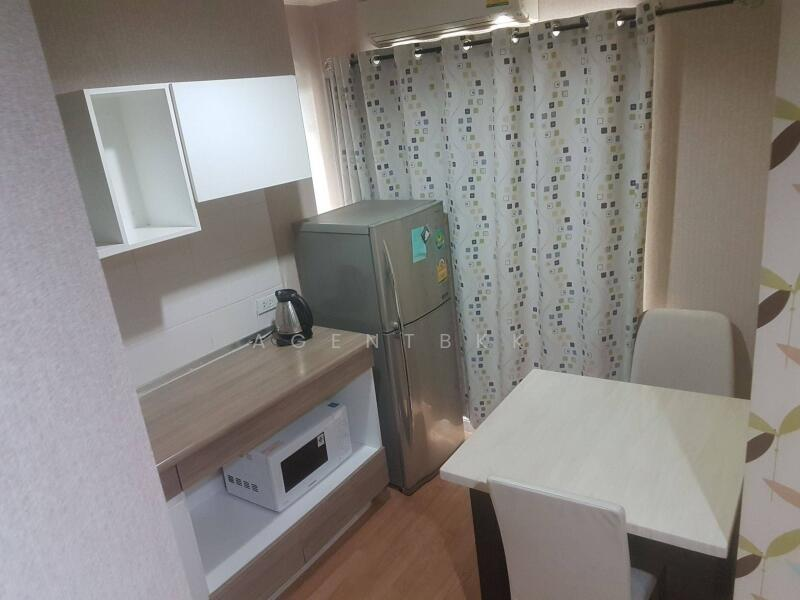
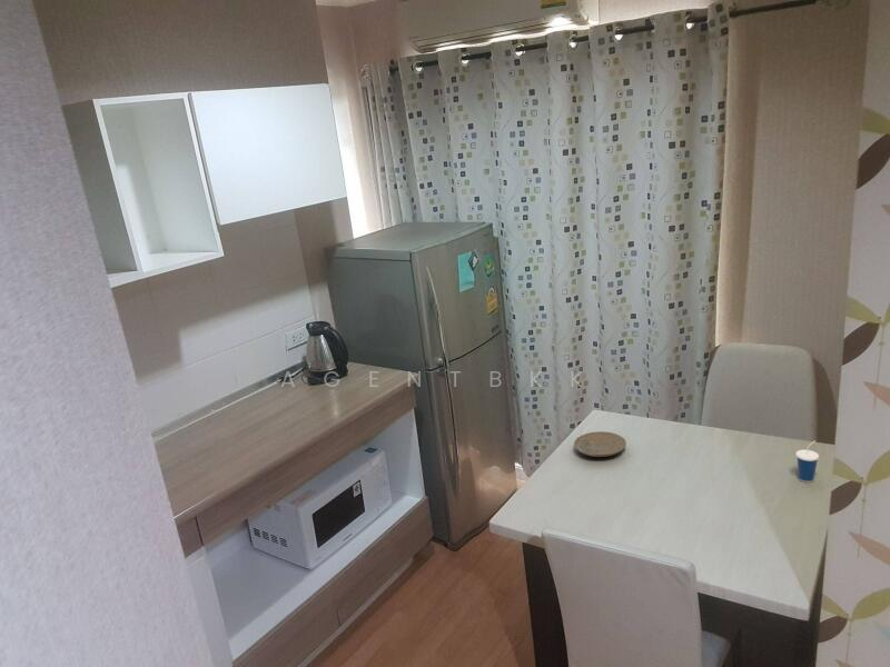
+ cup (807, 459)
+ plate (600, 446)
